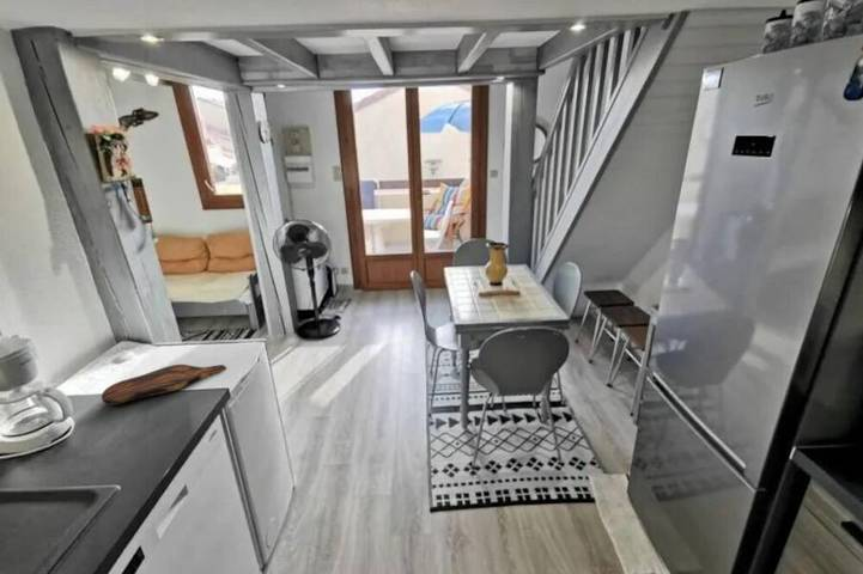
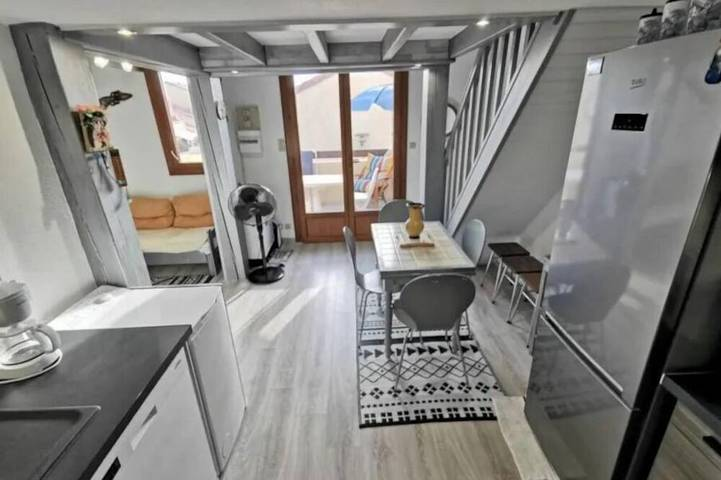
- cutting board (168, 379)
